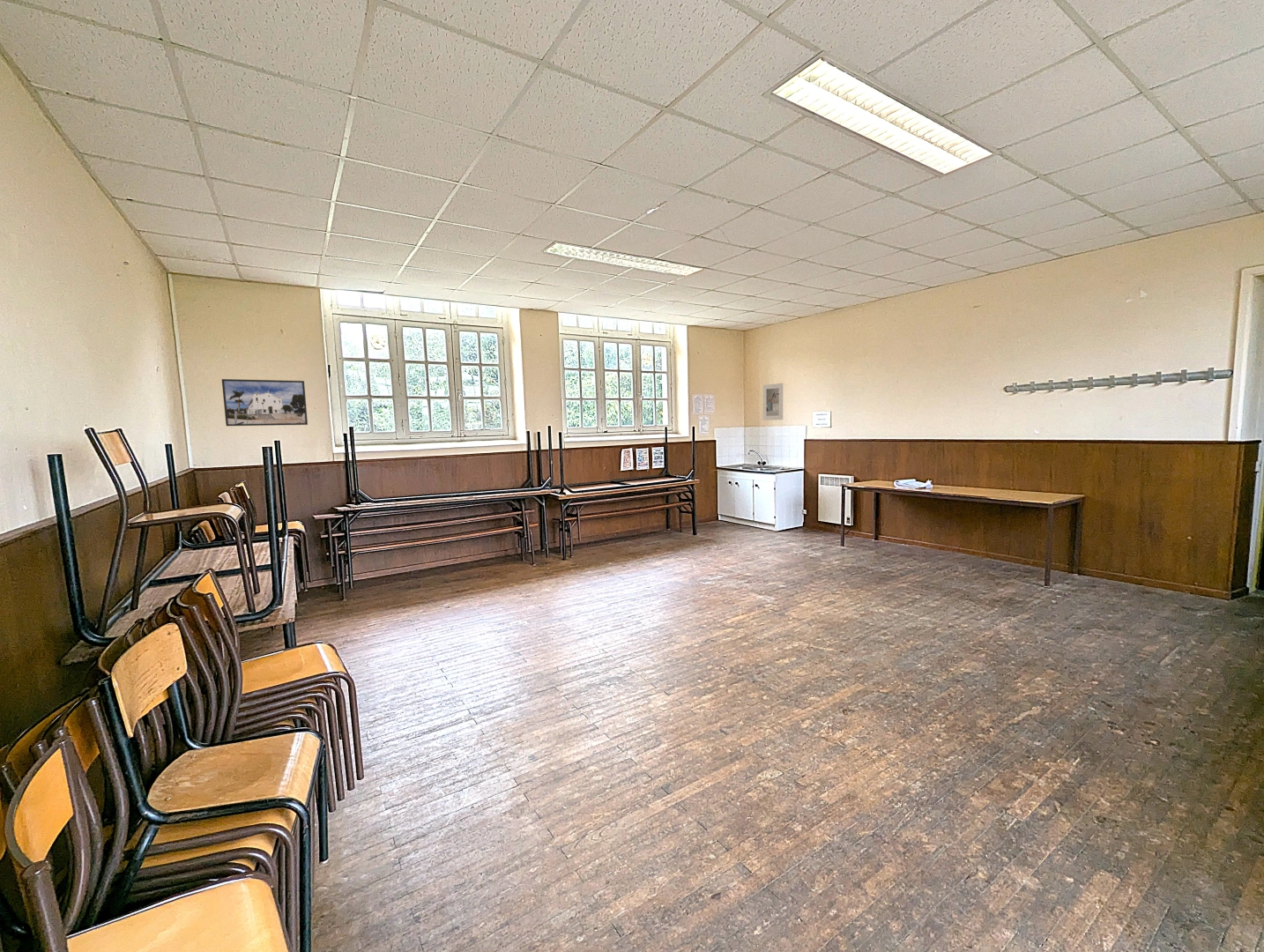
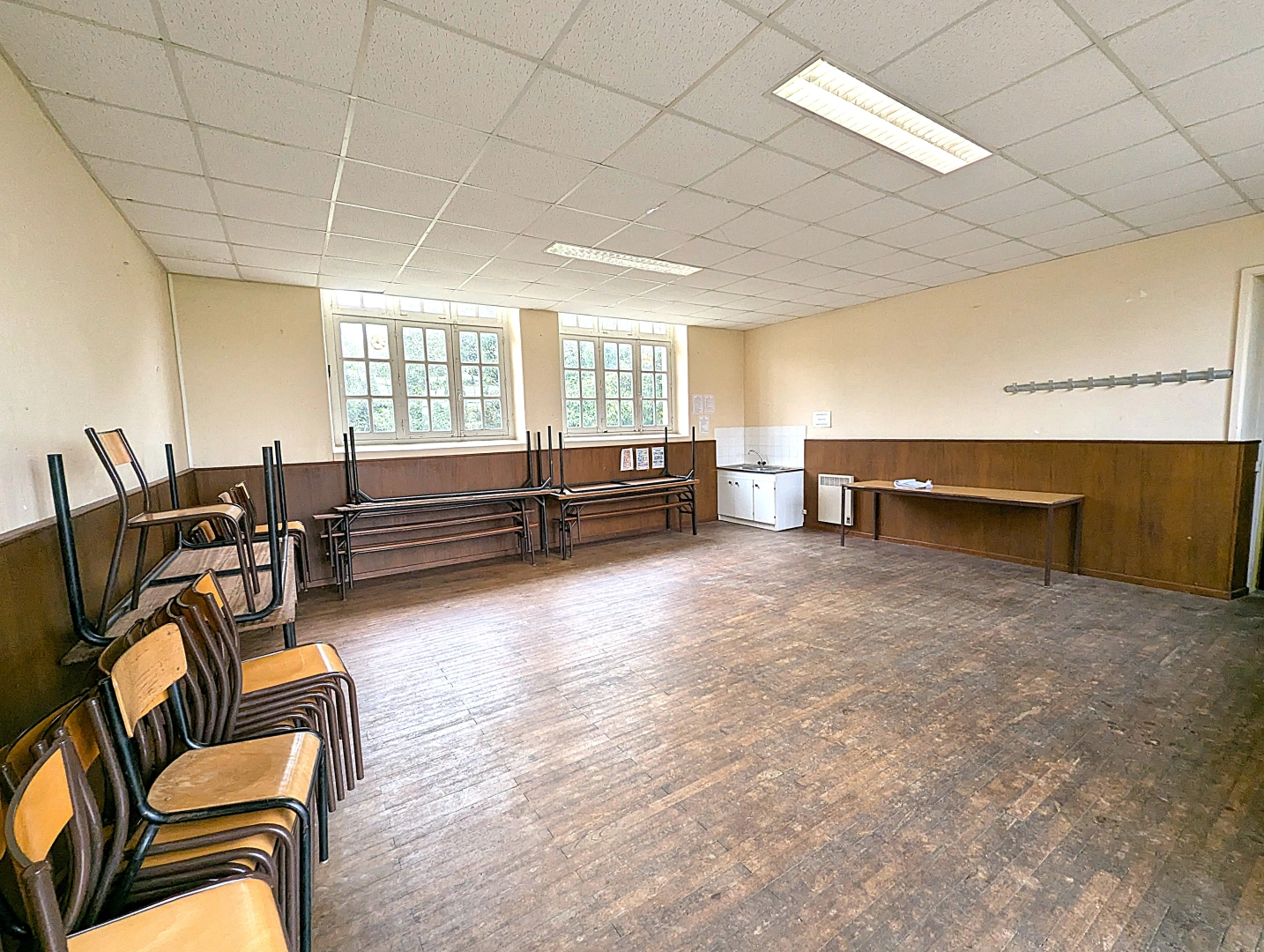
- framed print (772, 402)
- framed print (266, 402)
